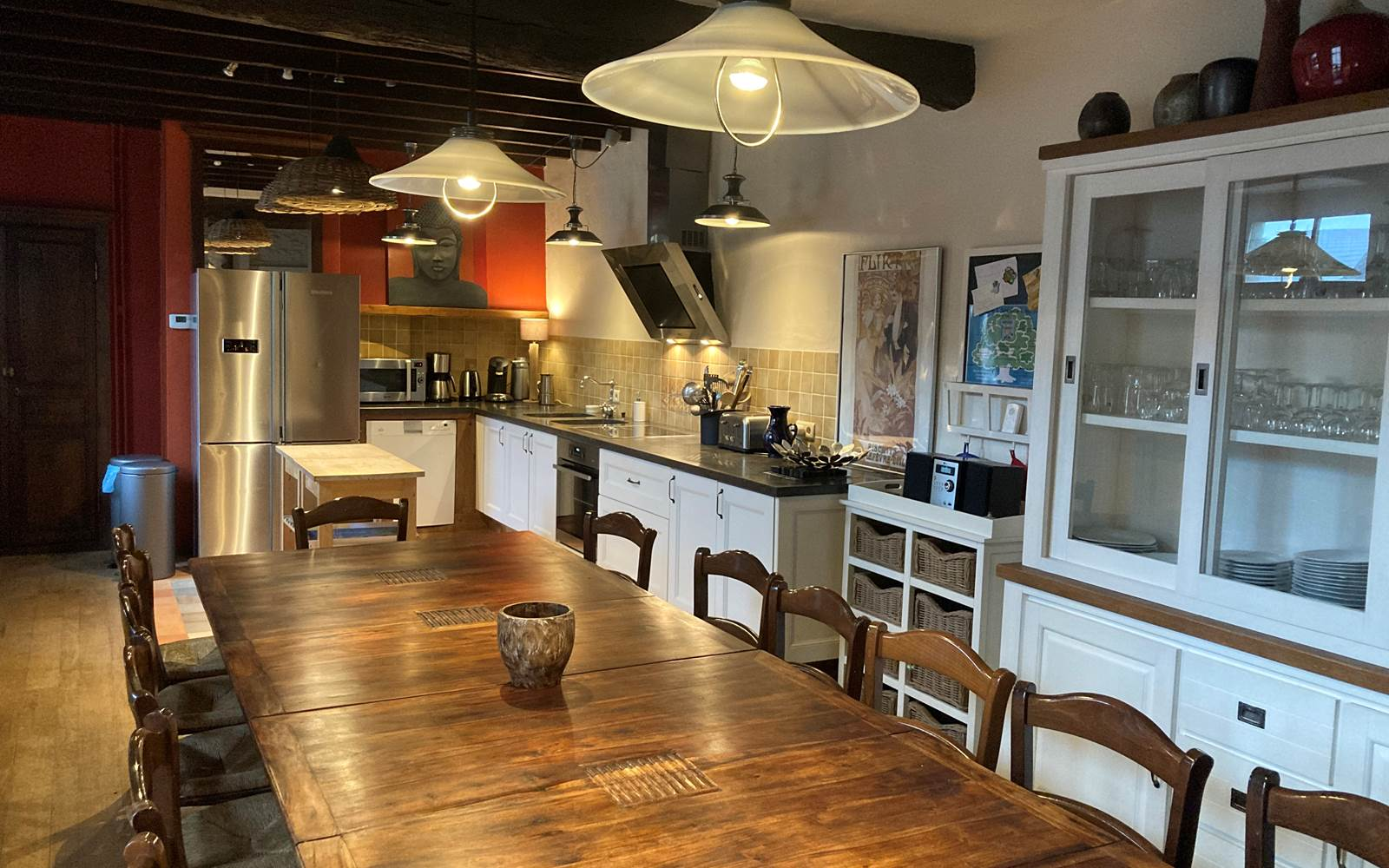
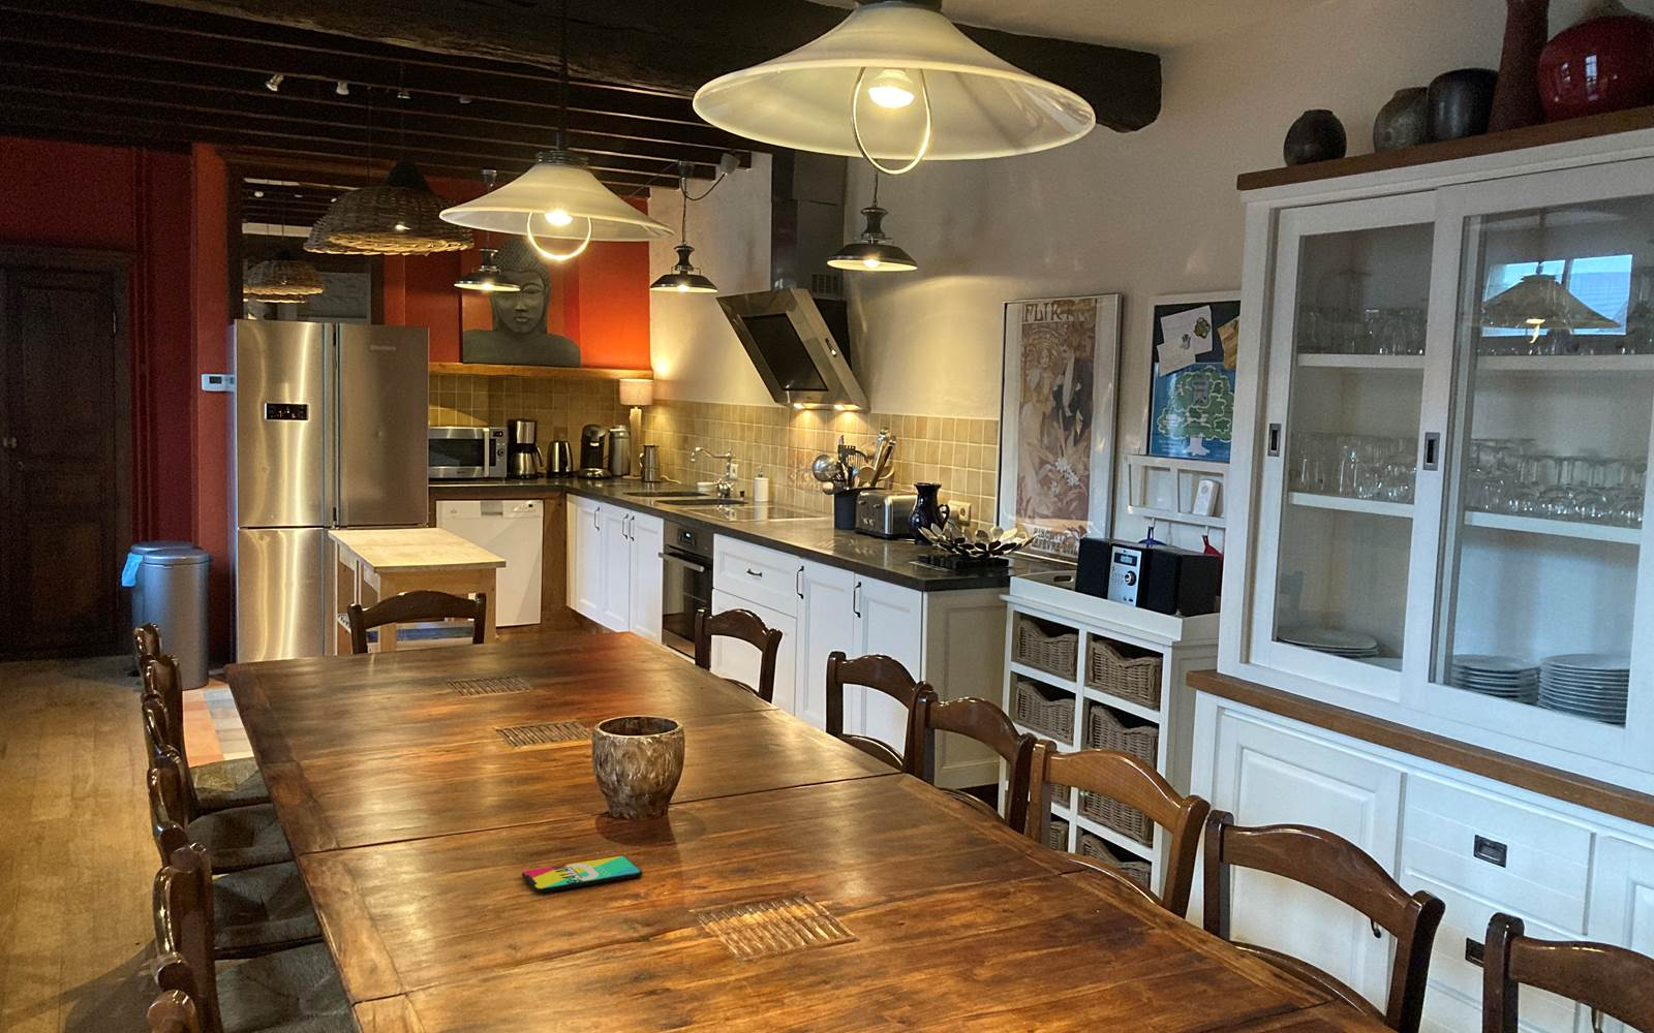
+ smartphone (582, 872)
